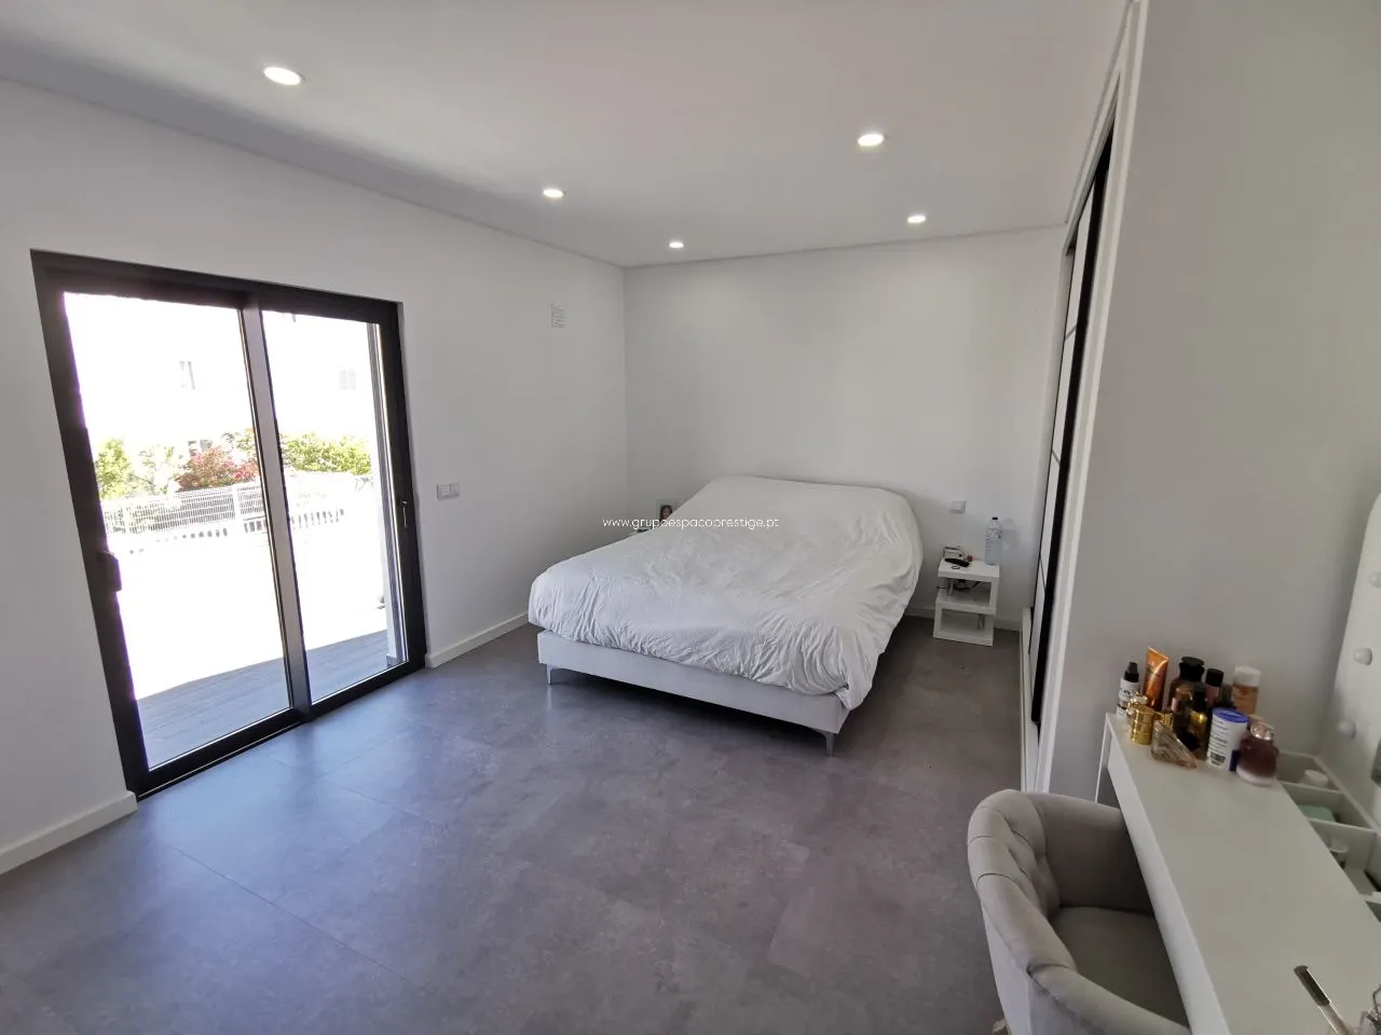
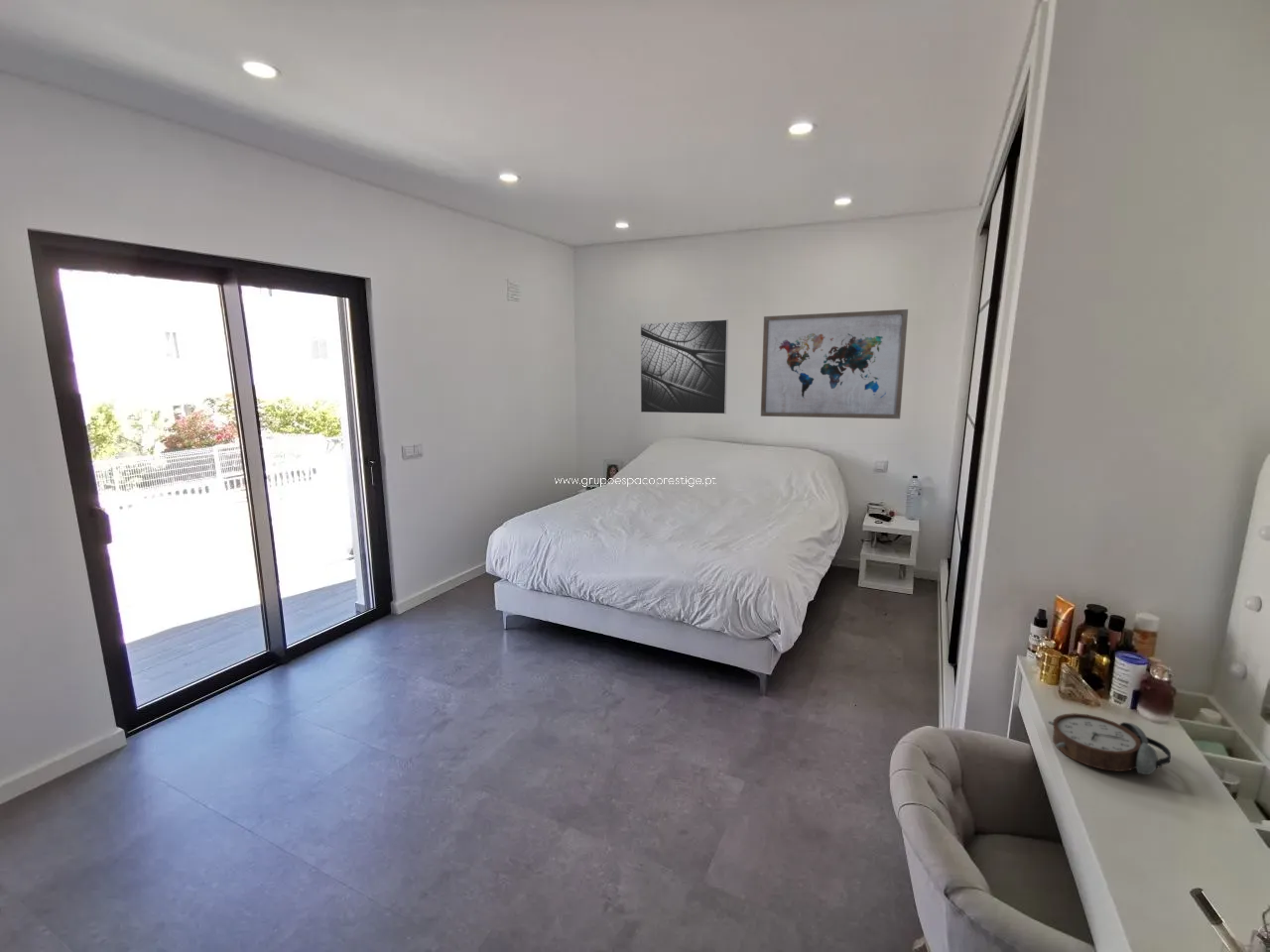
+ alarm clock (1108, 741)
+ wall art (829, 366)
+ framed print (682, 368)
